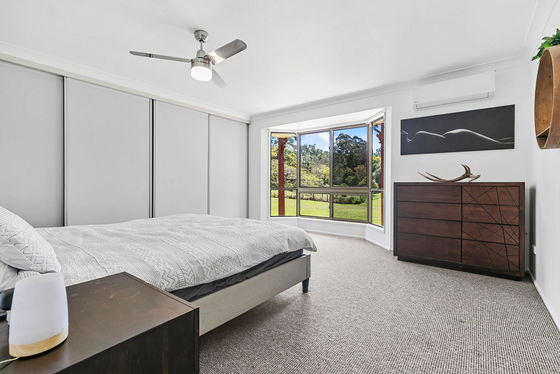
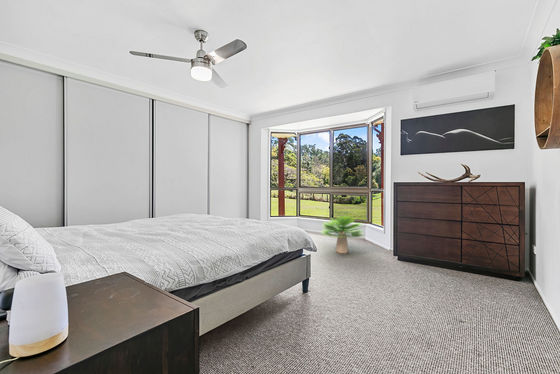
+ potted plant (342, 232)
